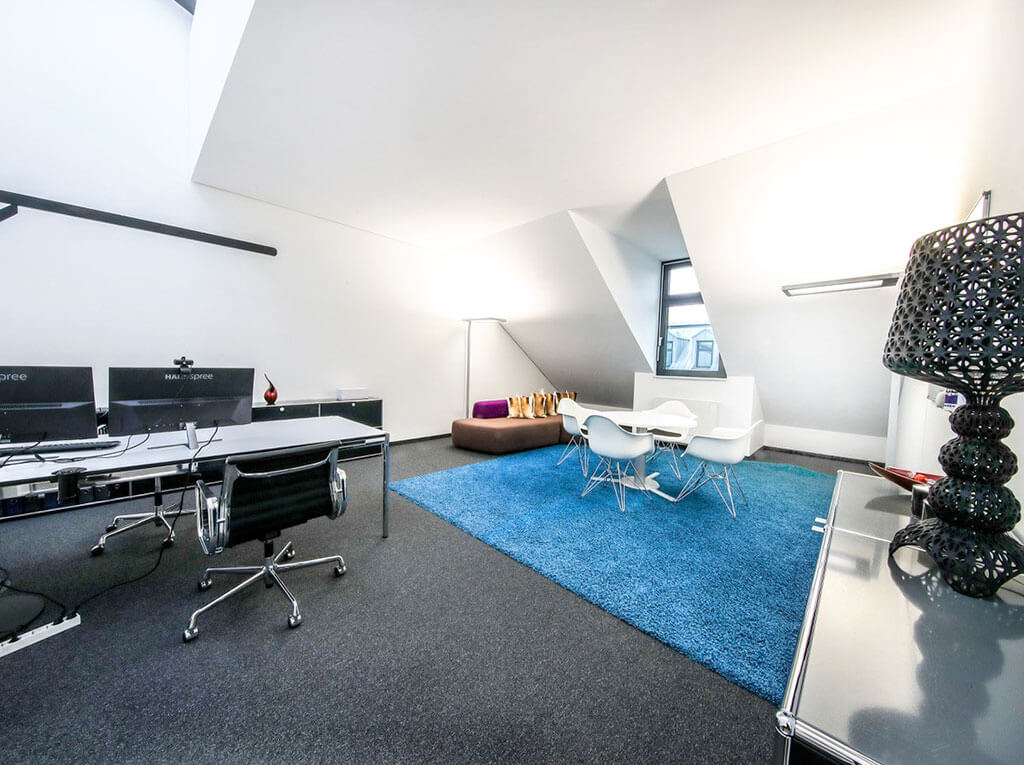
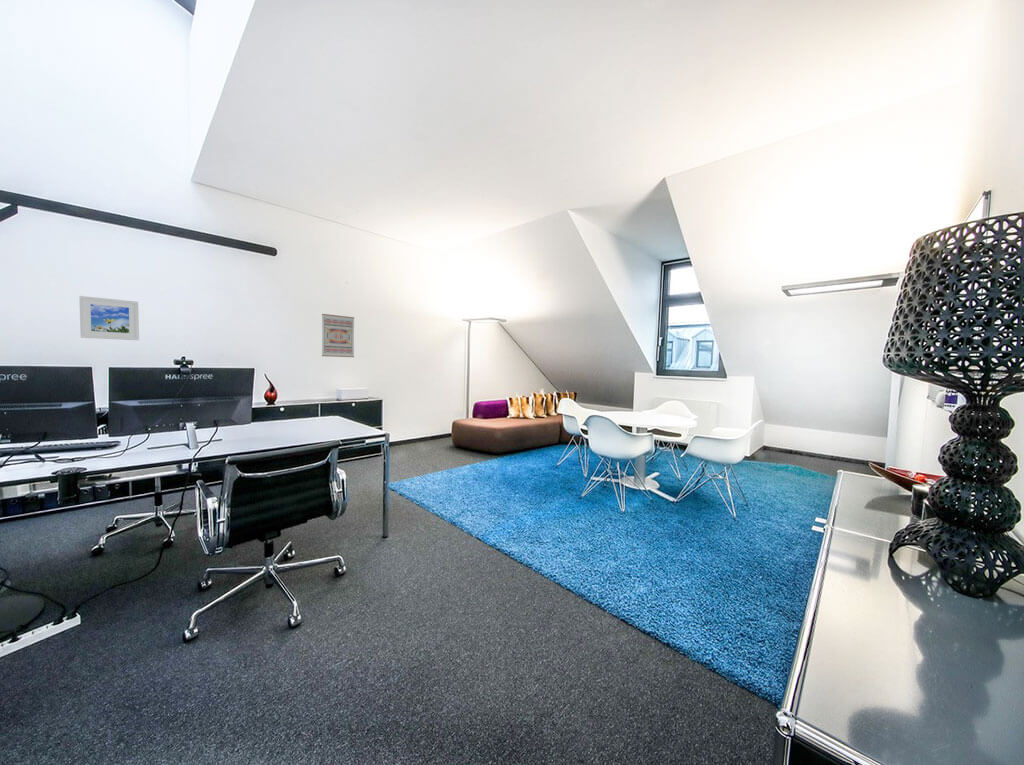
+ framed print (110, 319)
+ wall art (338, 336)
